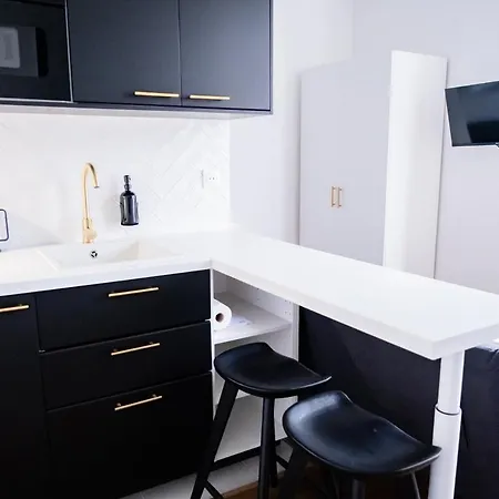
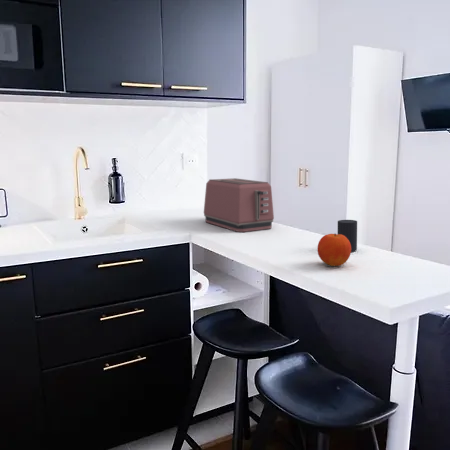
+ toaster (238, 203)
+ fruit (334, 249)
+ cup (347, 235)
